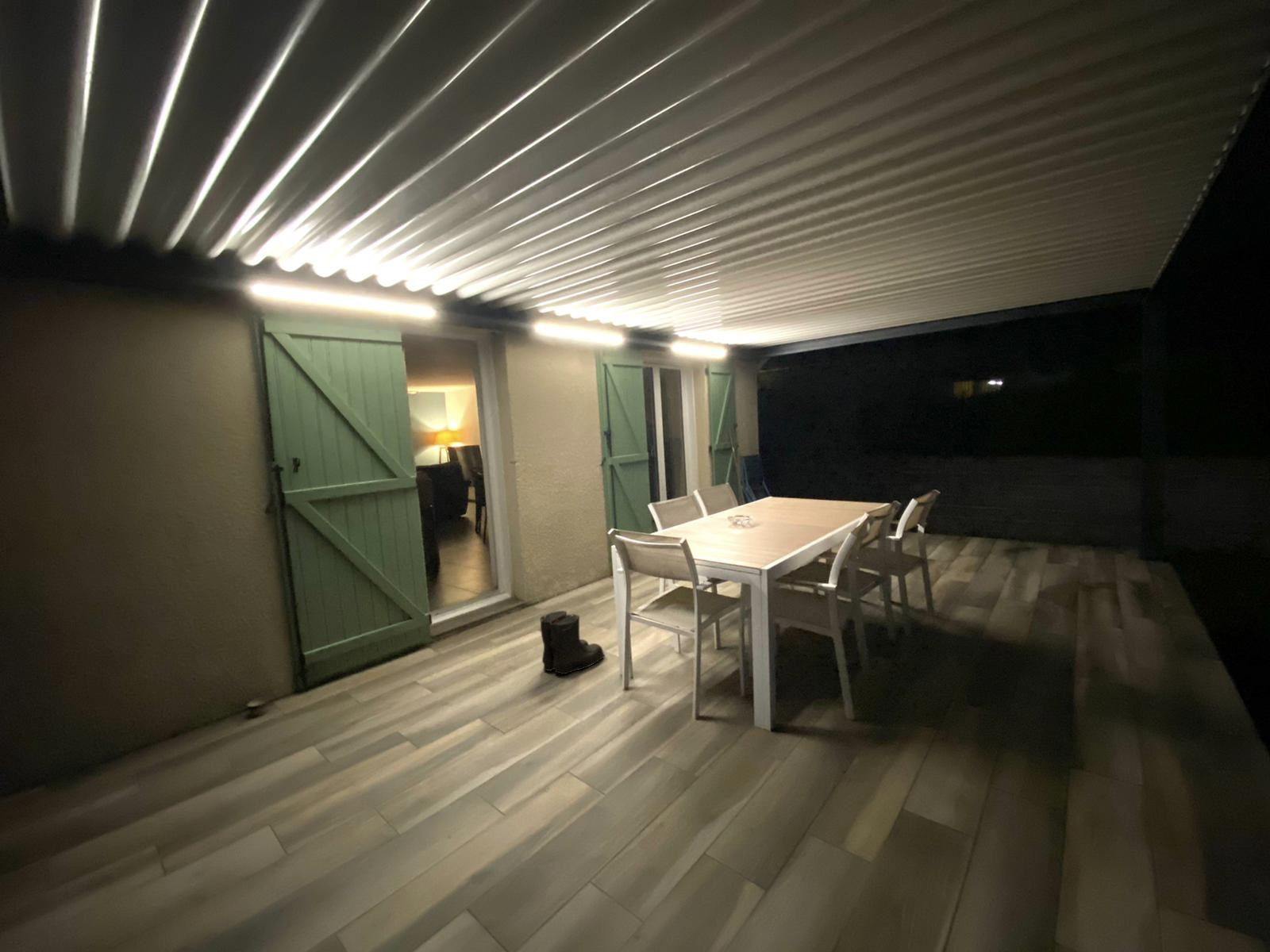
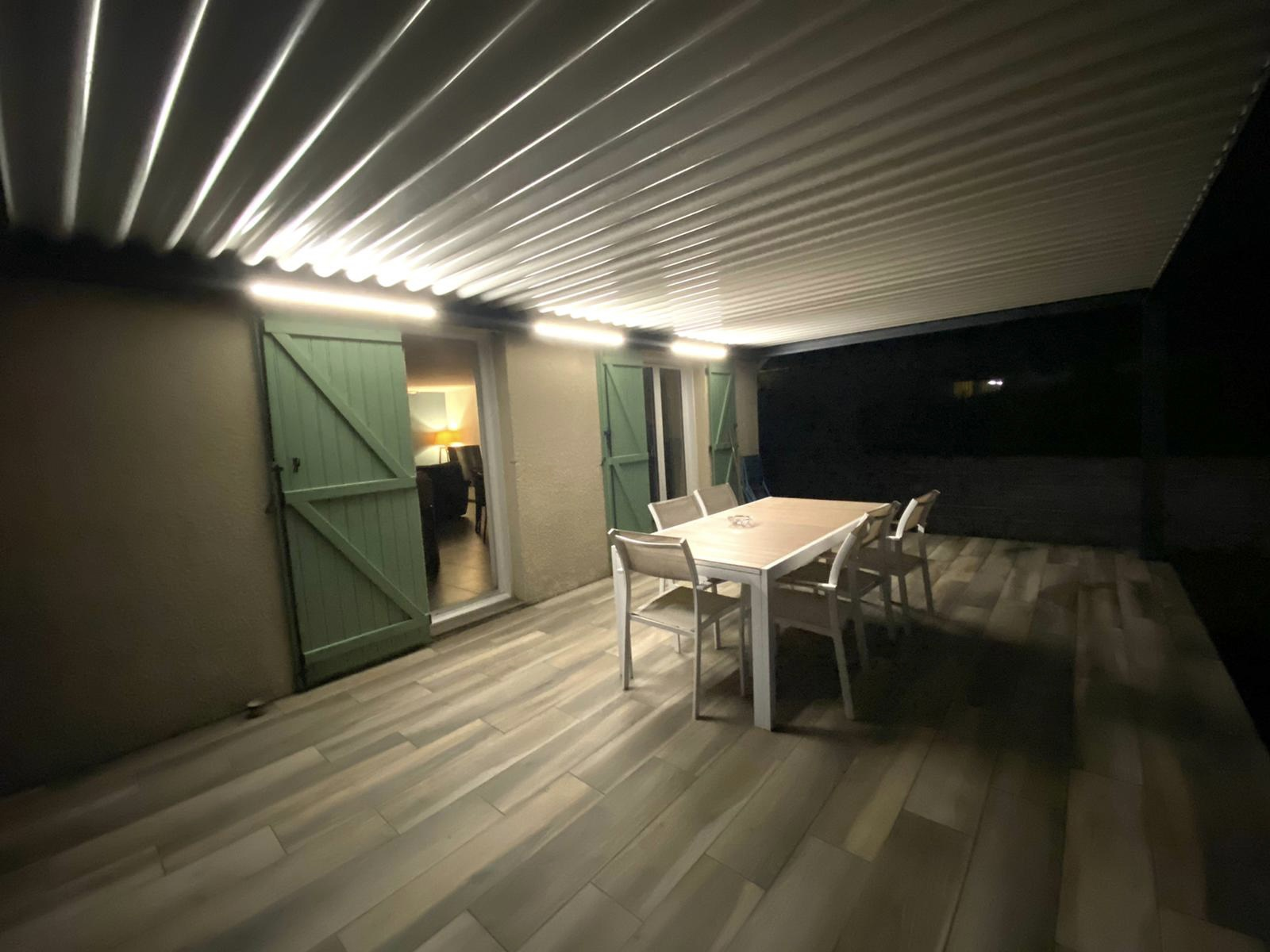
- boots (572, 637)
